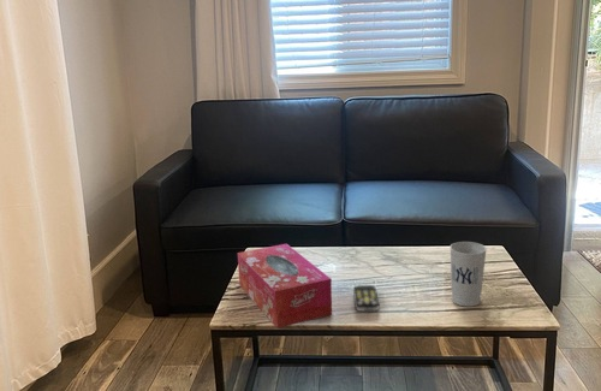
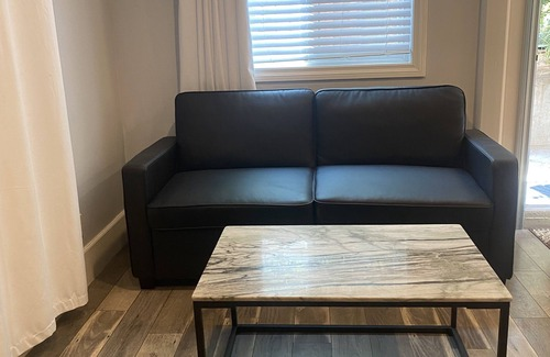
- tissue box (281, 282)
- remote control (365, 297)
- cup (466, 274)
